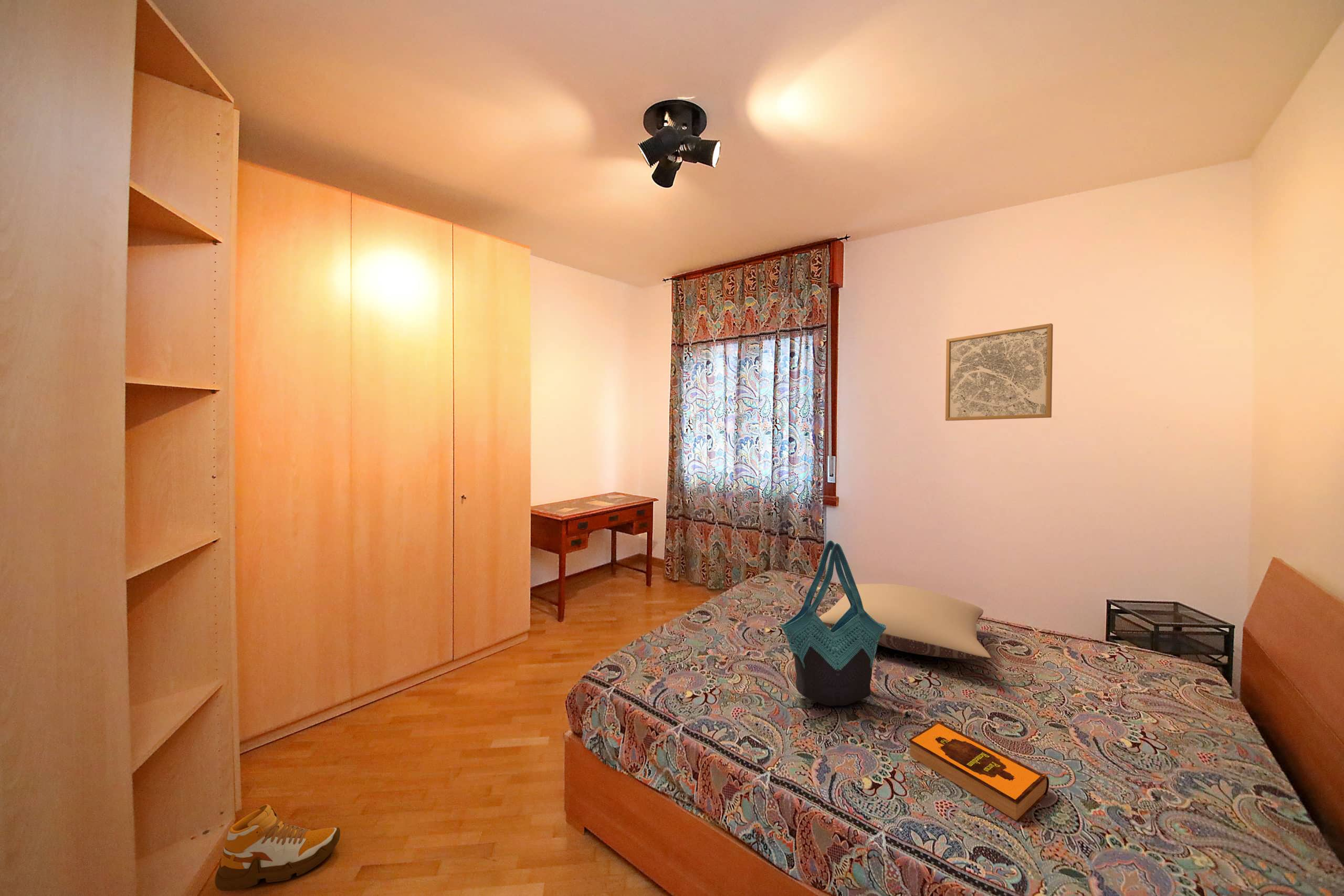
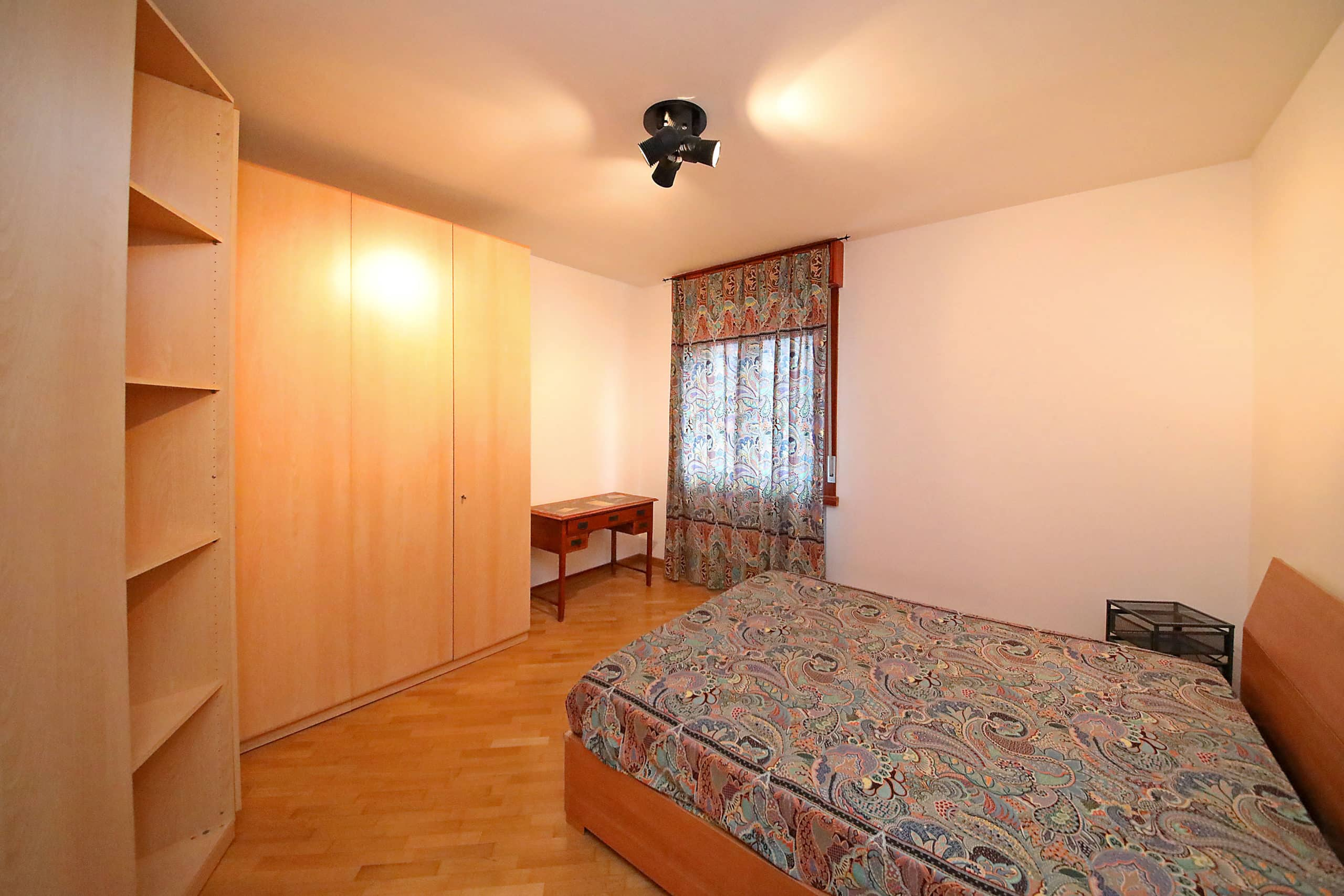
- pillow (903, 615)
- hardback book (975, 764)
- tote bag (835, 624)
- shoe (280, 835)
- wall art (995, 375)
